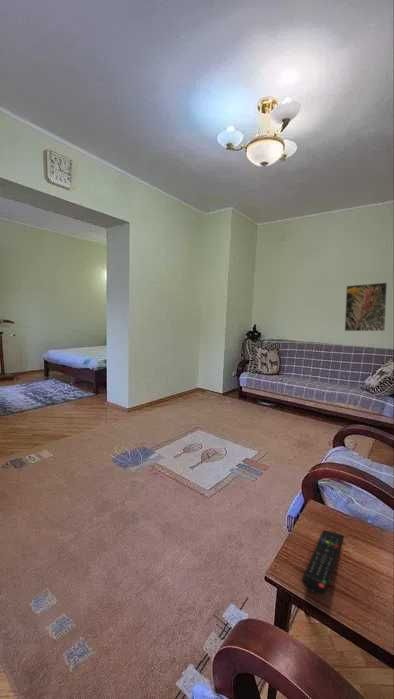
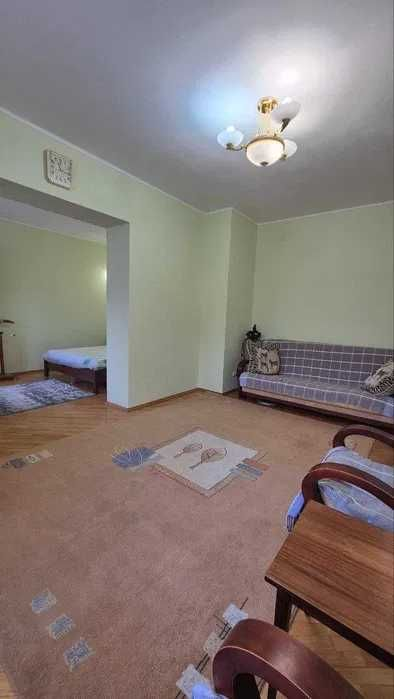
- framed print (365, 307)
- remote control (324, 558)
